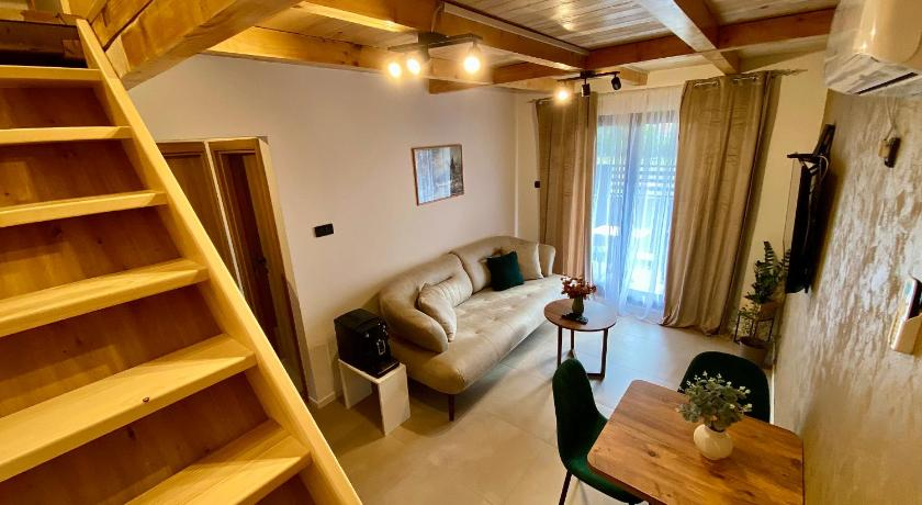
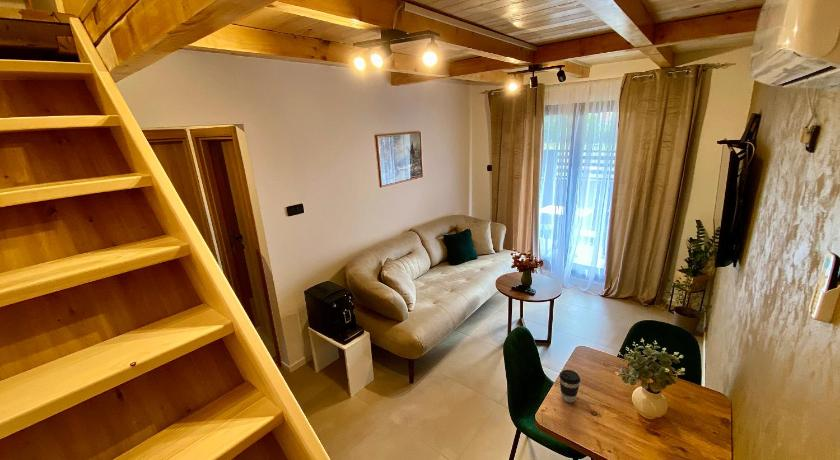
+ coffee cup (569, 386)
